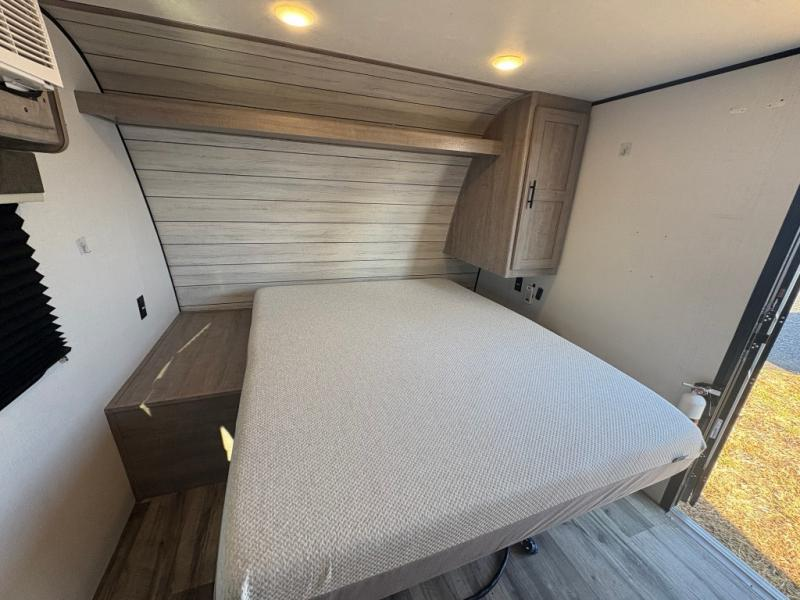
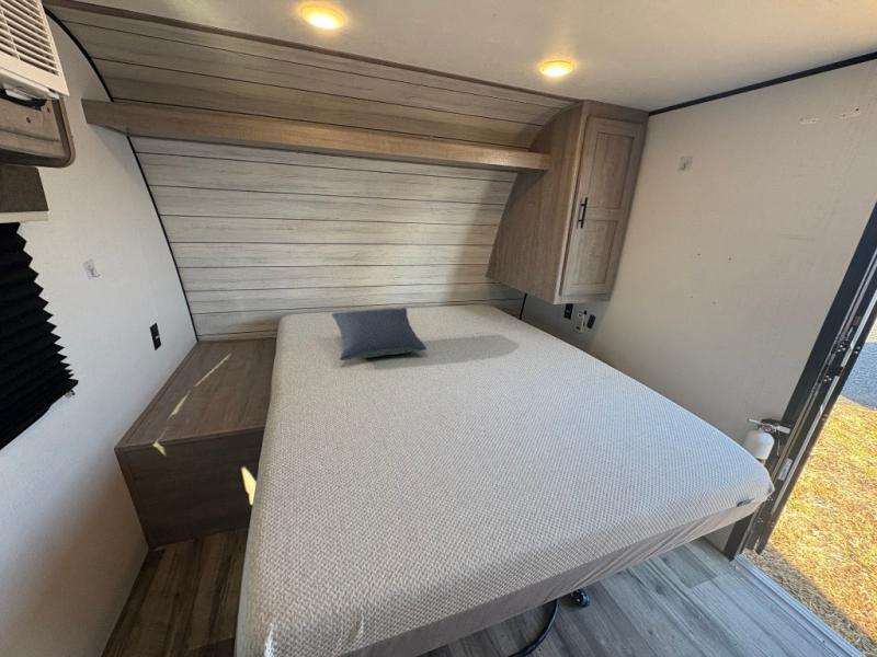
+ pillow (376, 331)
